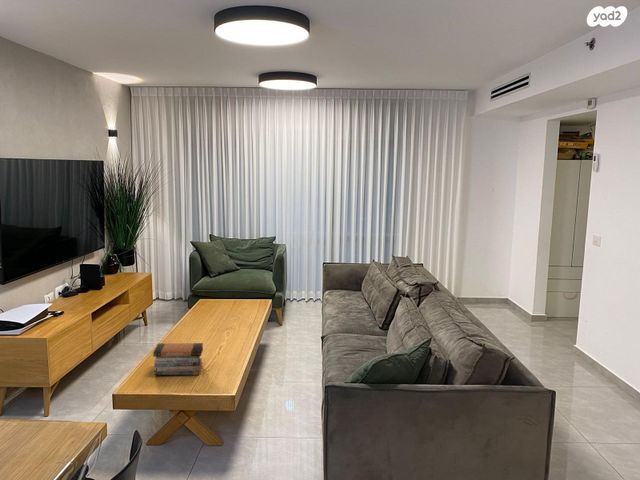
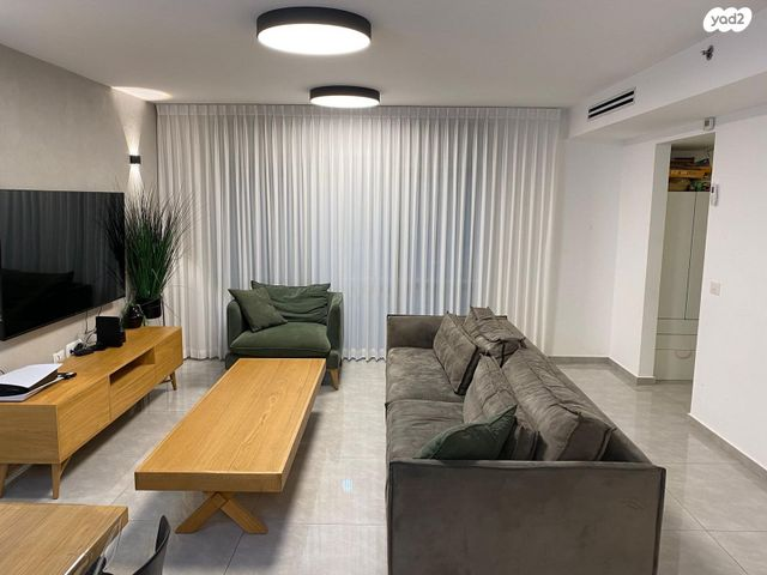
- book stack (178, 358)
